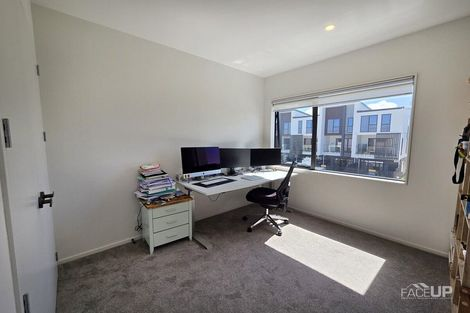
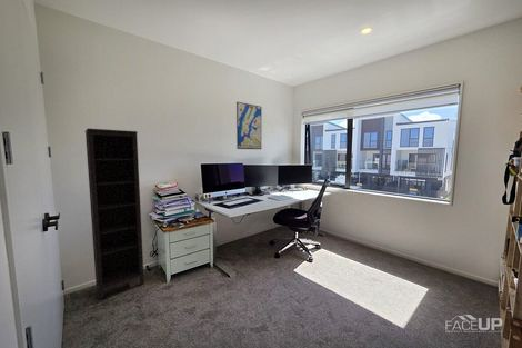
+ wall art (249, 127)
+ bookcase (116, 210)
